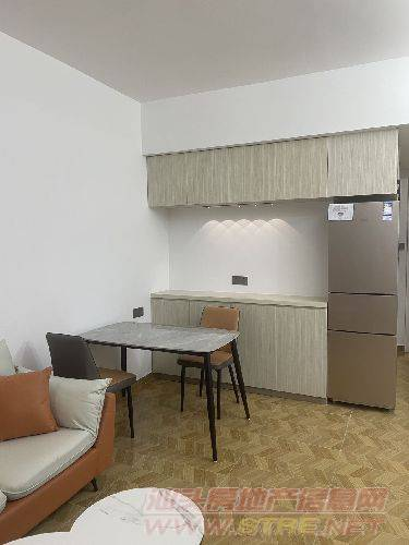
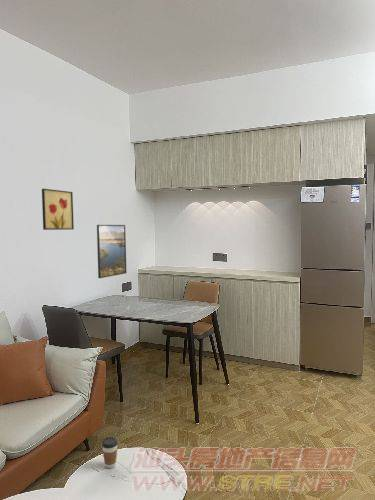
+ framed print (112, 250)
+ wall art (57, 210)
+ coffee cup (110, 452)
